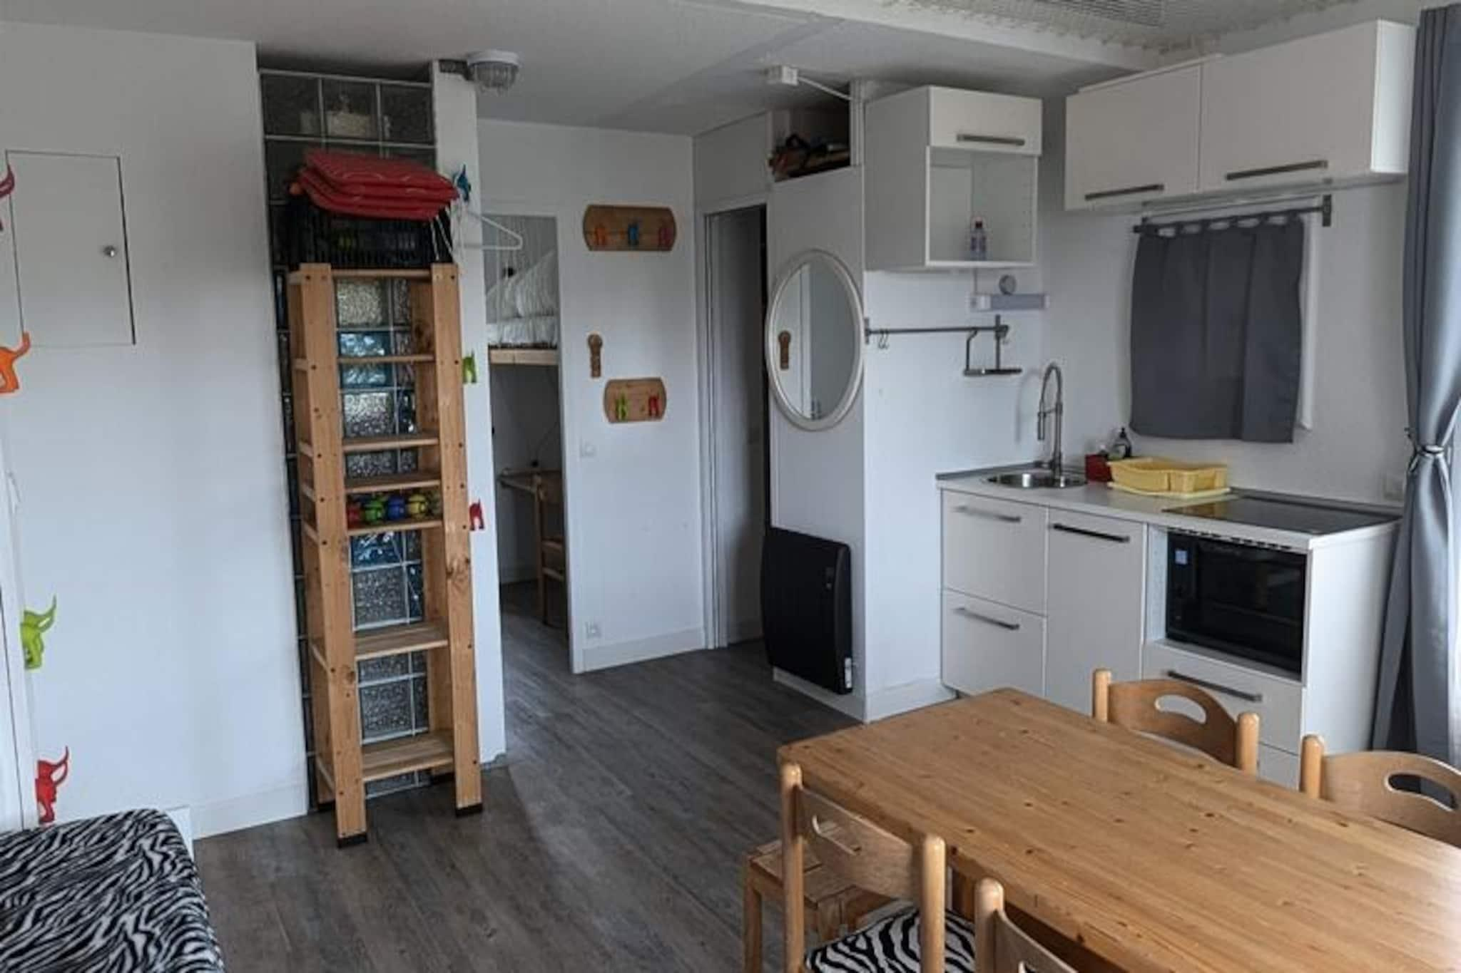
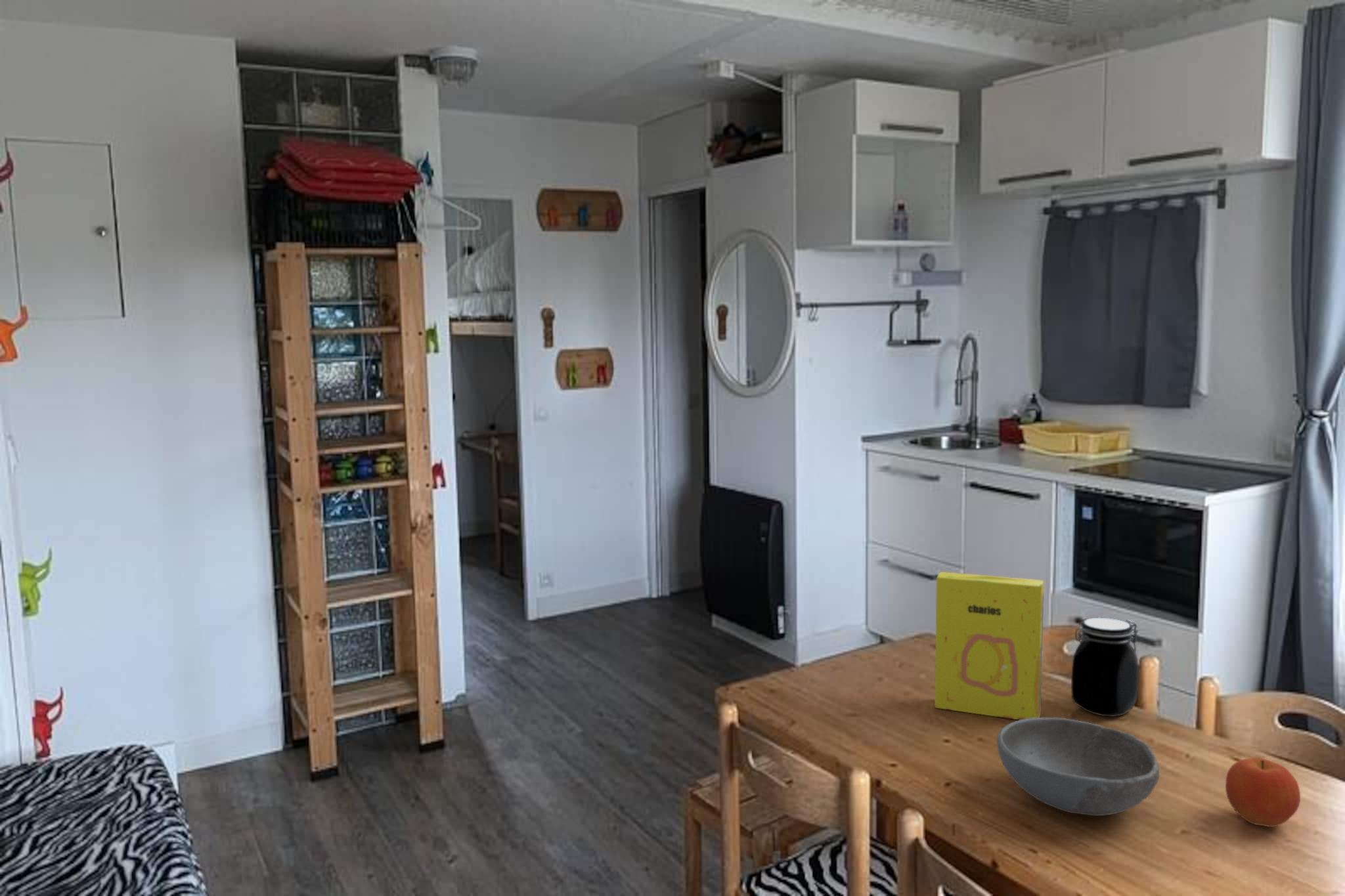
+ jar (1105, 666)
+ fruit (1262, 792)
+ bowl (1074, 773)
+ cereal box (988, 644)
